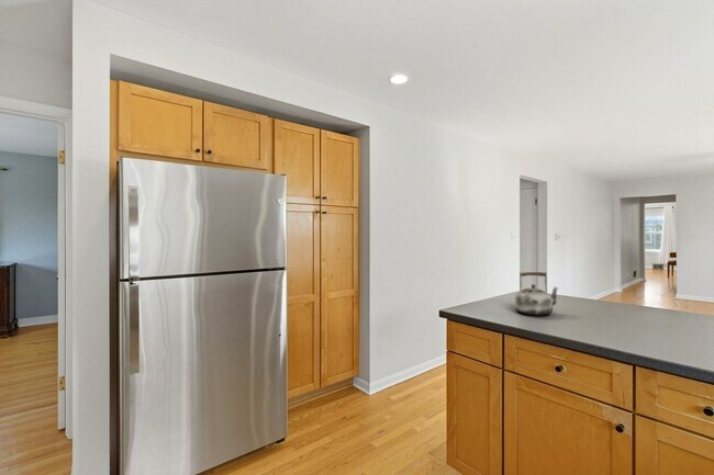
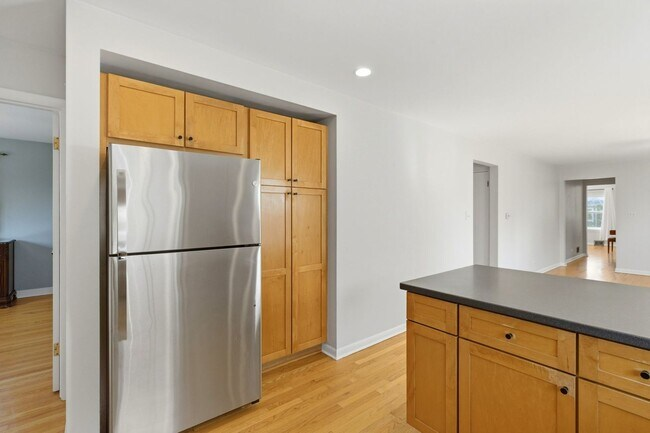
- kettle (537, 292)
